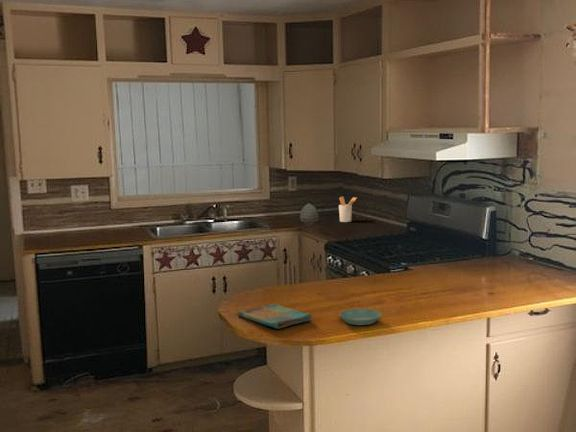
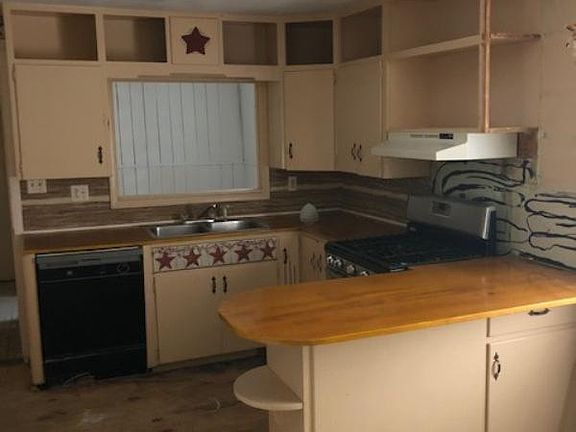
- utensil holder (348, 208)
- saucer (360, 317)
- dish towel (274, 314)
